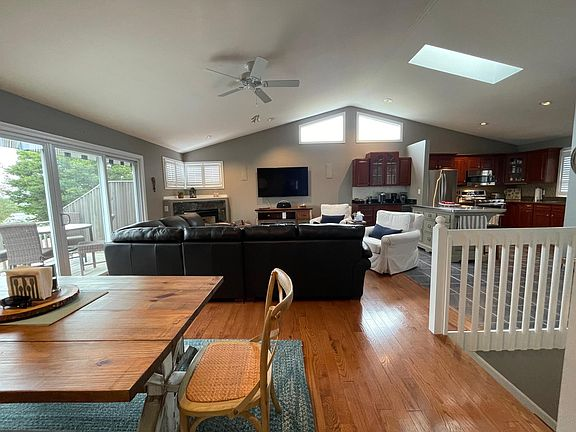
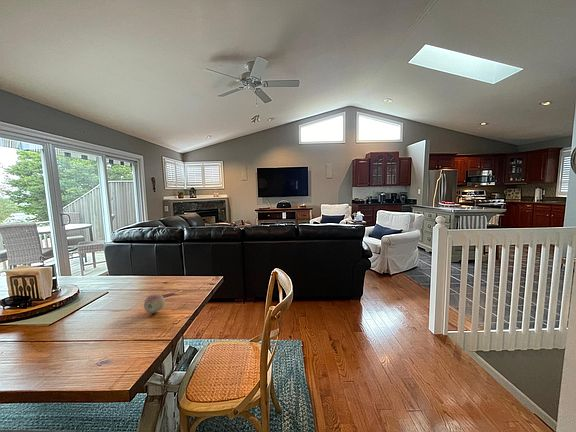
+ fruit (153, 304)
